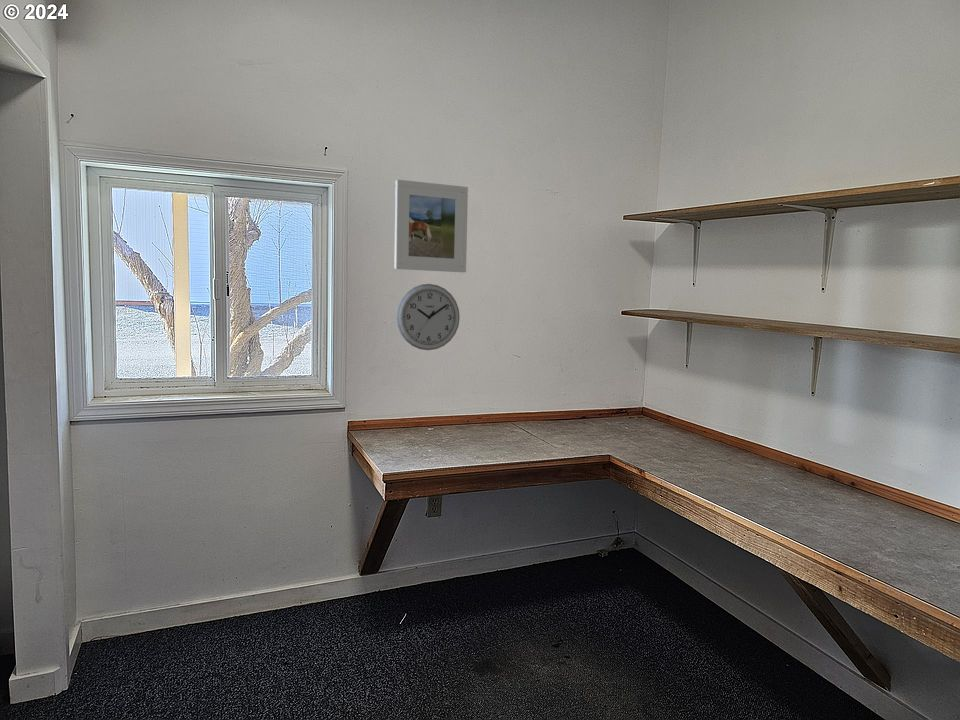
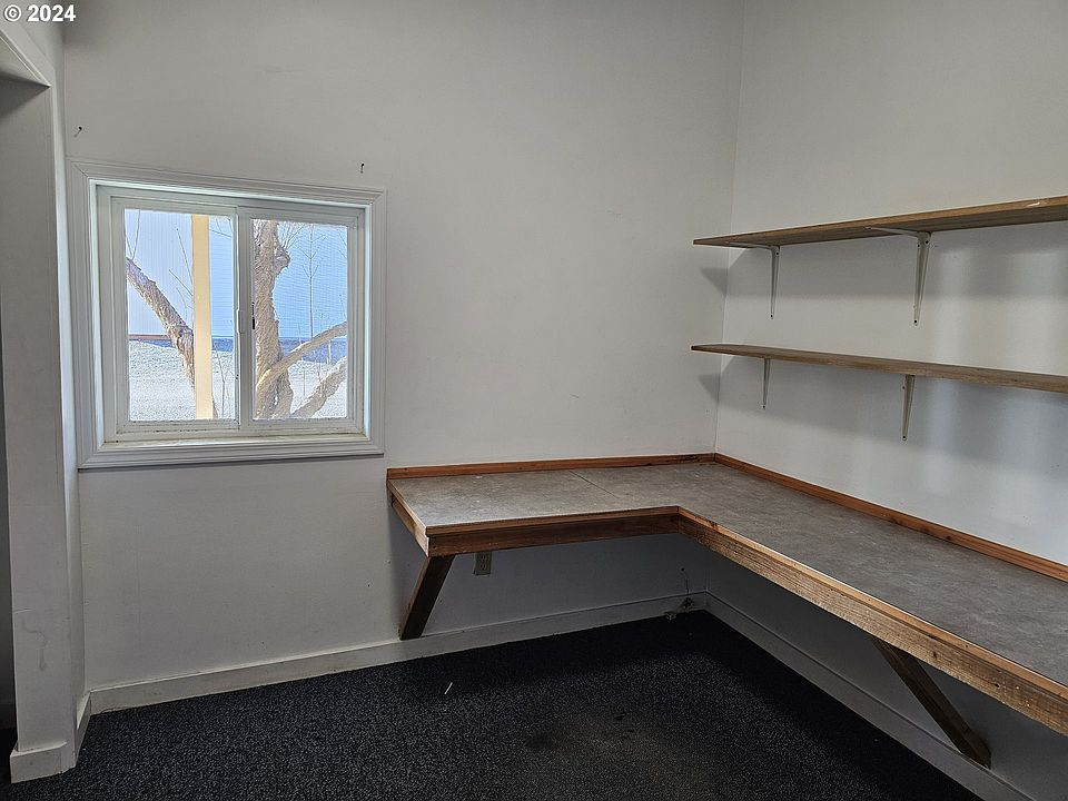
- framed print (431, 227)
- wall clock (429, 317)
